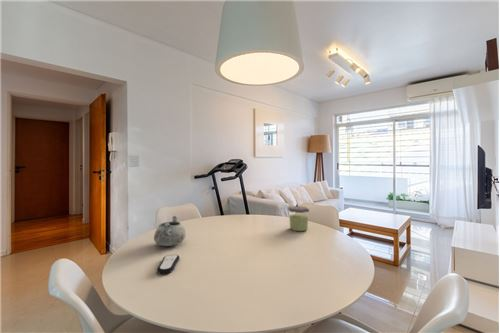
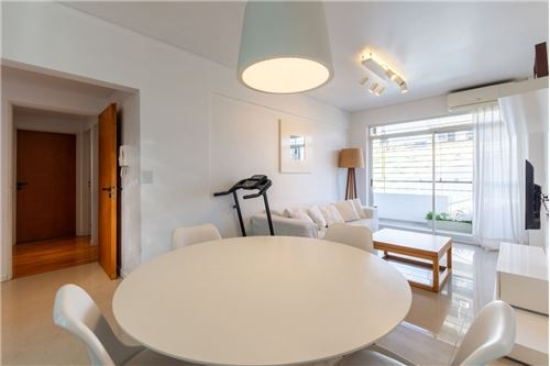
- decorative bowl (170, 231)
- jar (298, 218)
- remote control (168, 263)
